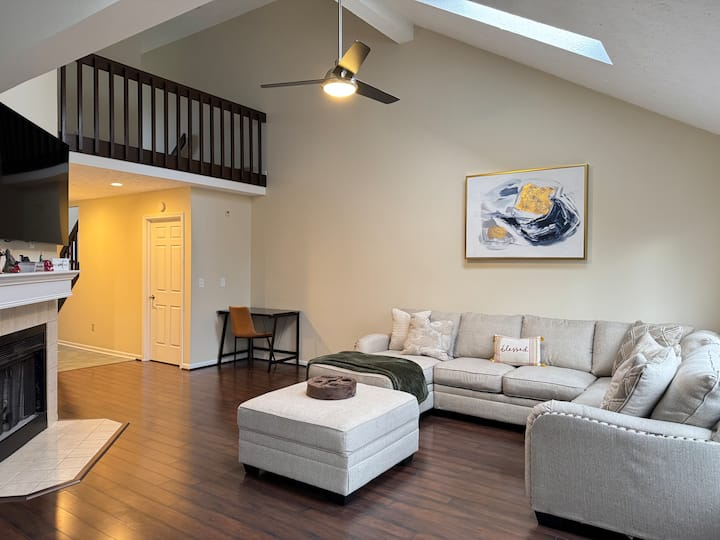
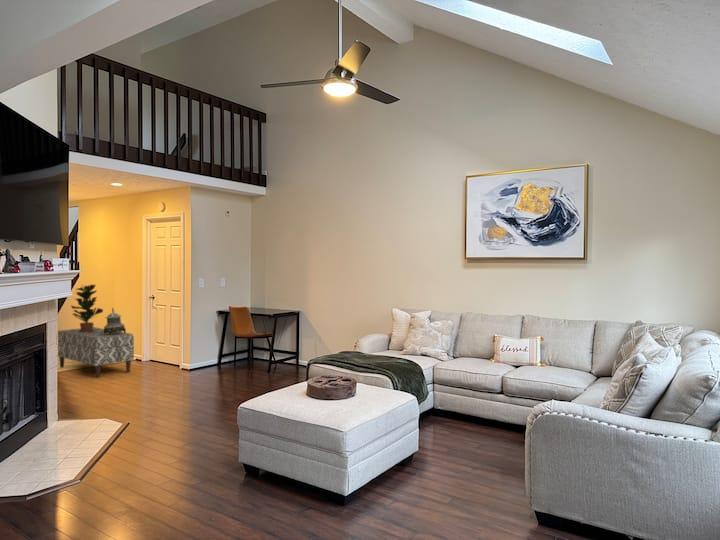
+ bench (94, 351)
+ decorative urn (114, 320)
+ potted plant (85, 308)
